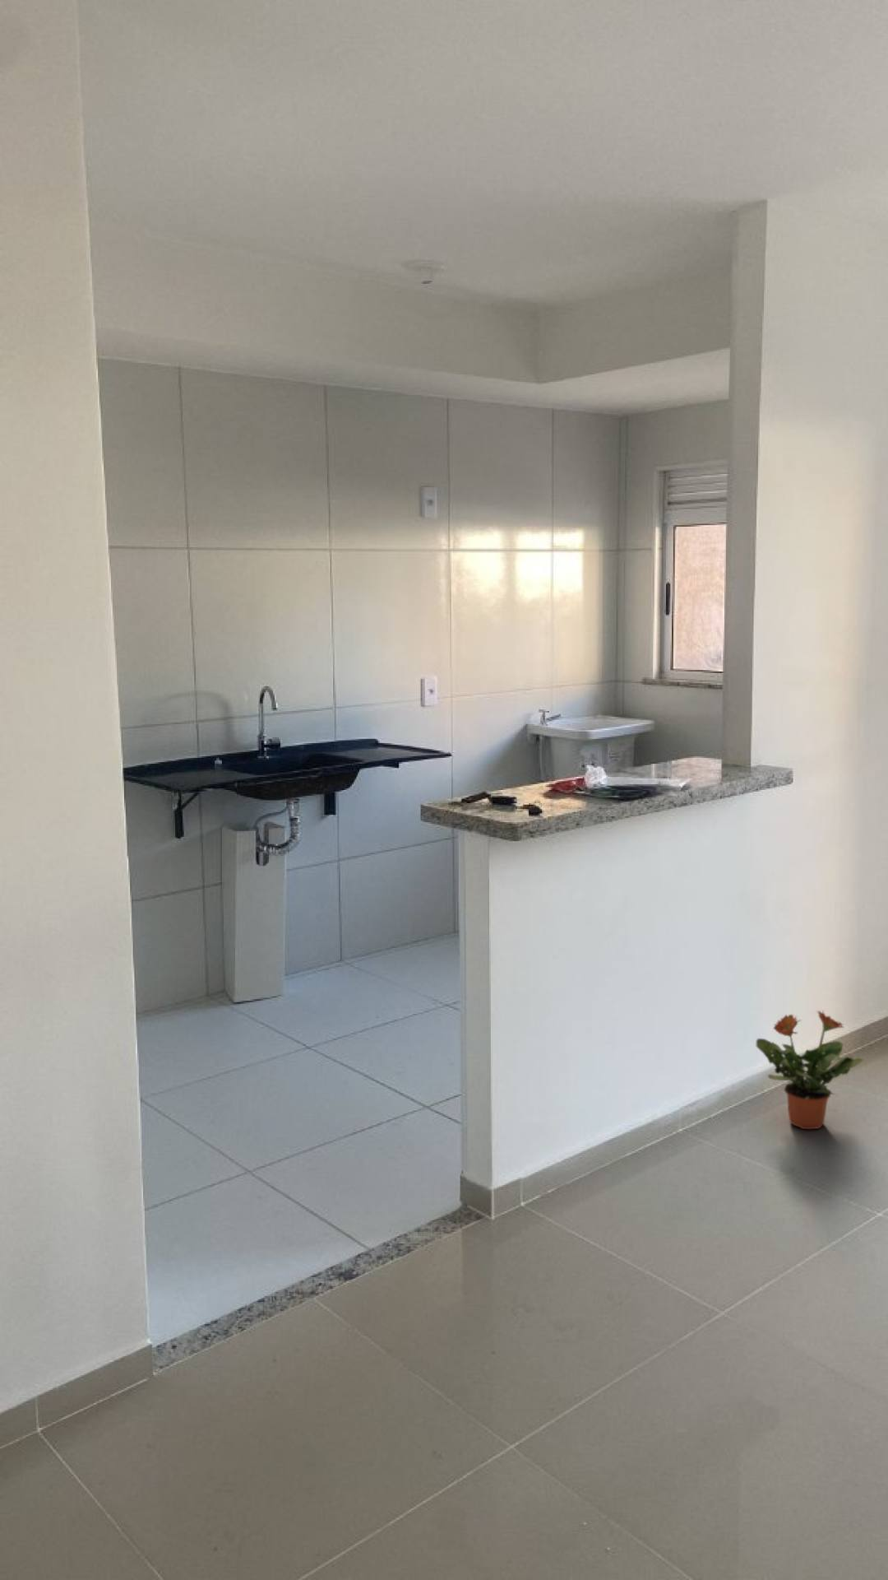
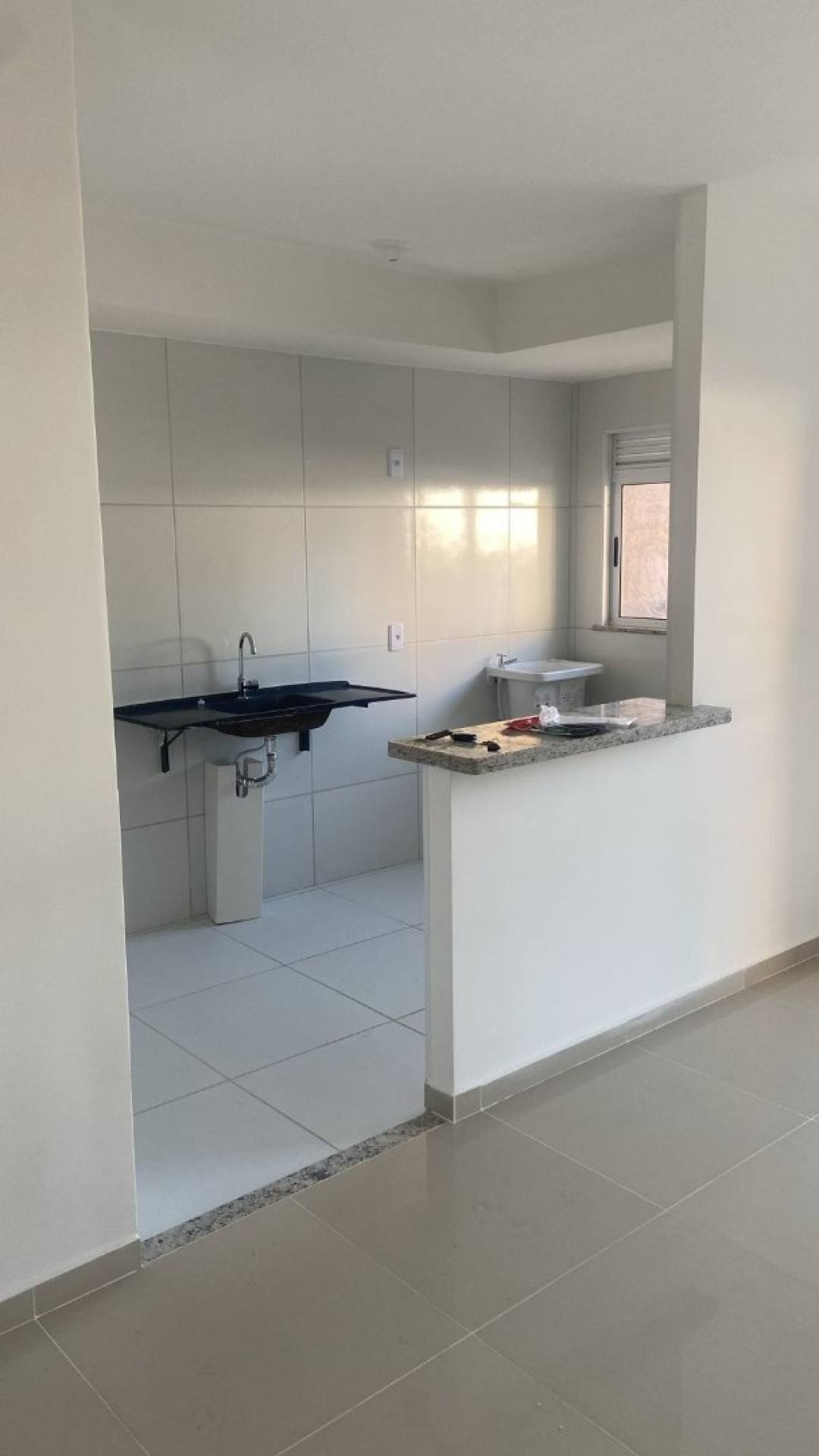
- potted plant (807, 1068)
